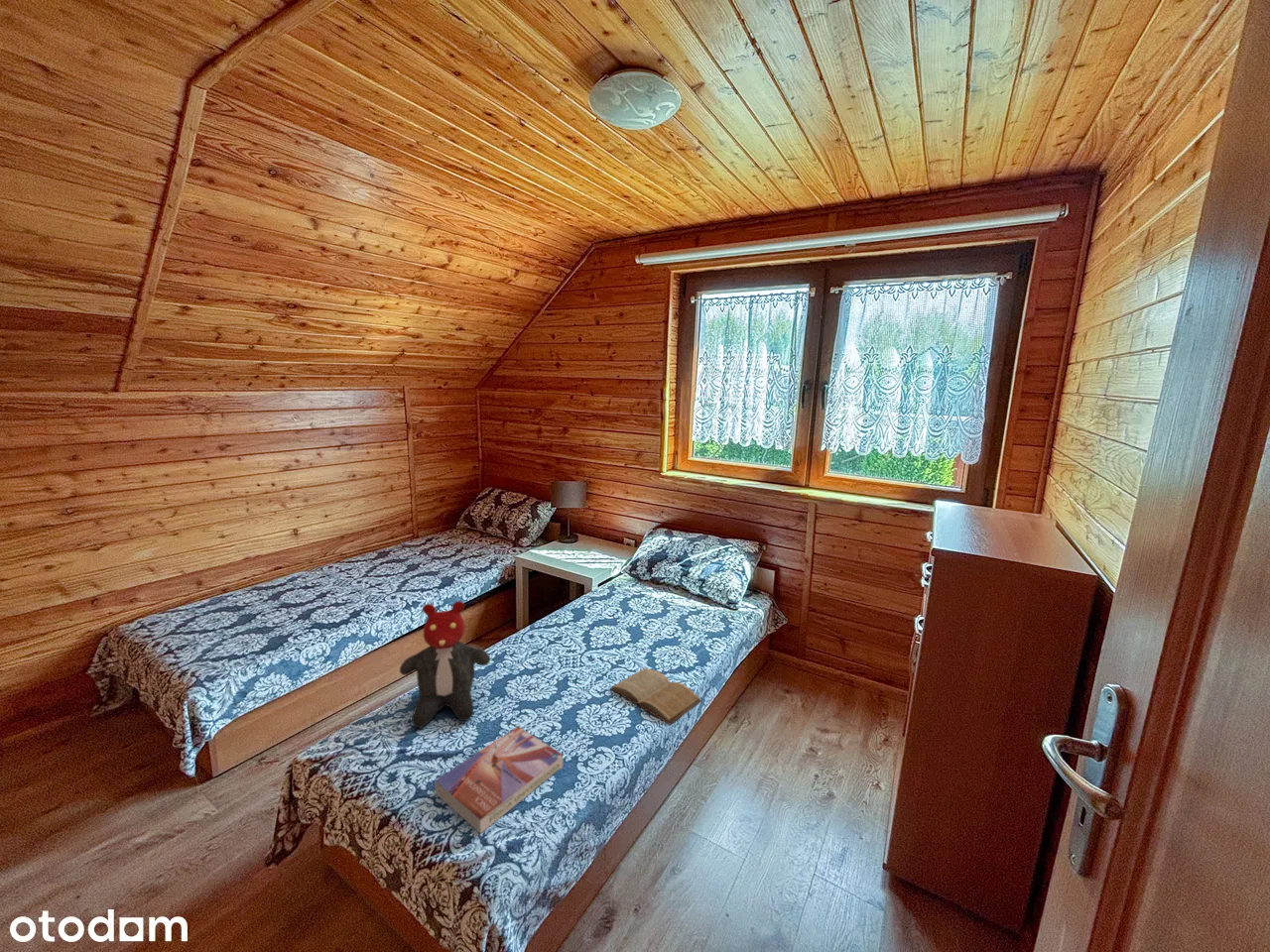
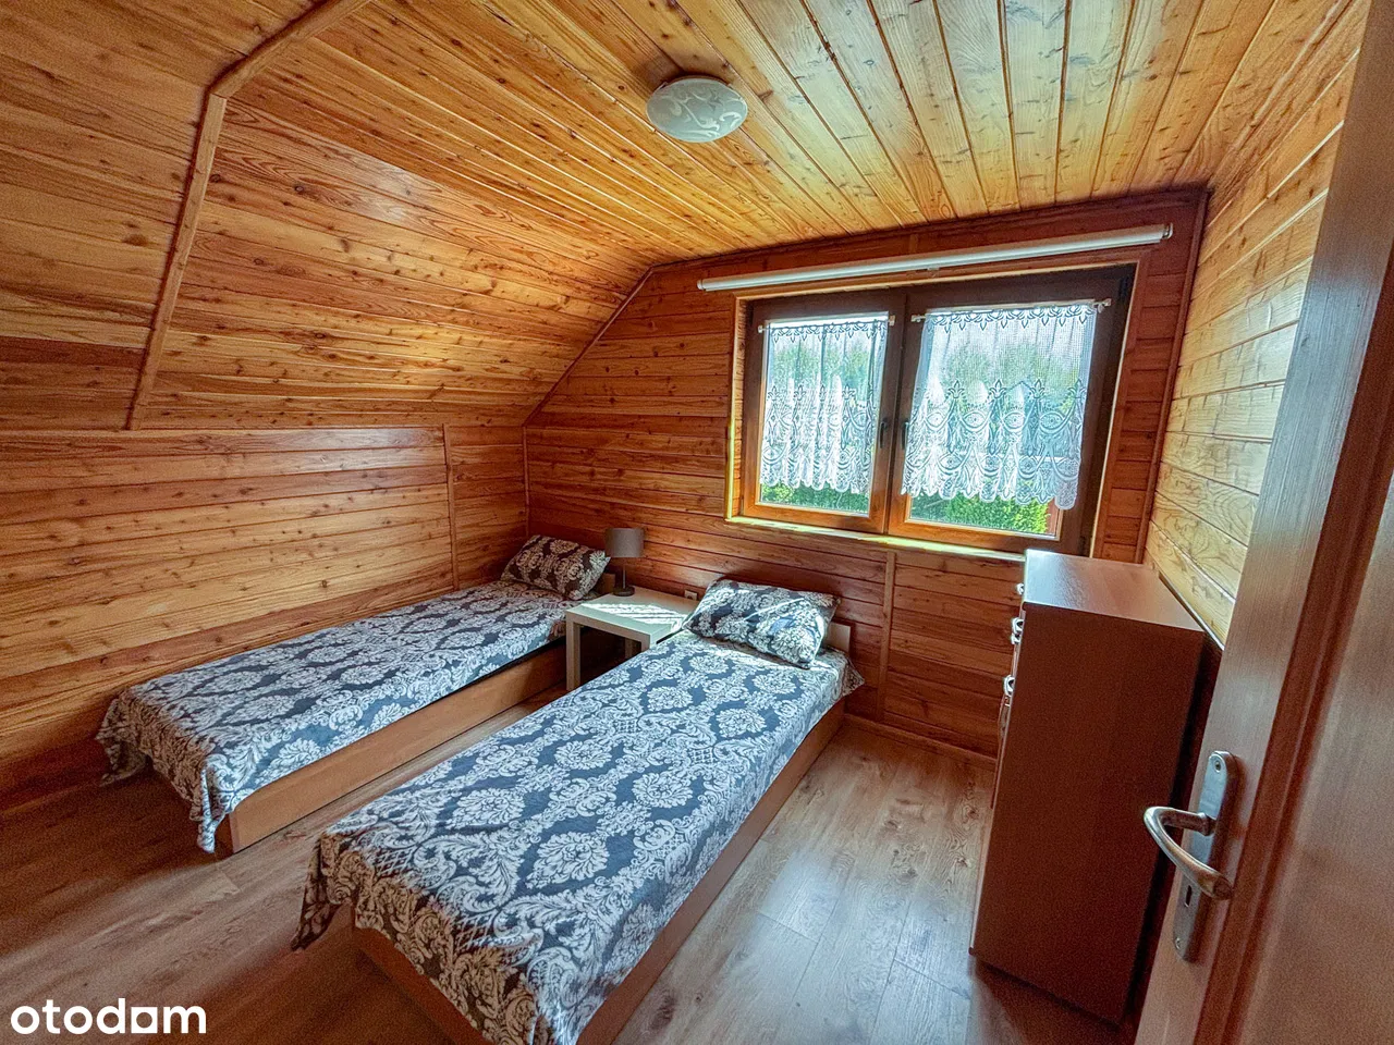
- textbook (501, 774)
- teddy bear (444, 658)
- book (655, 690)
